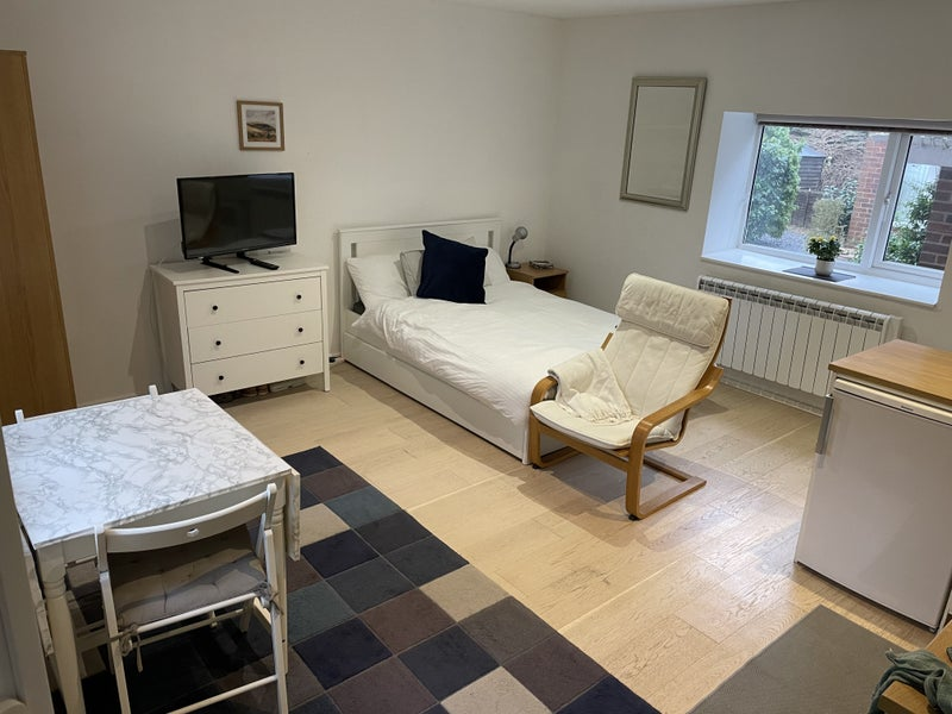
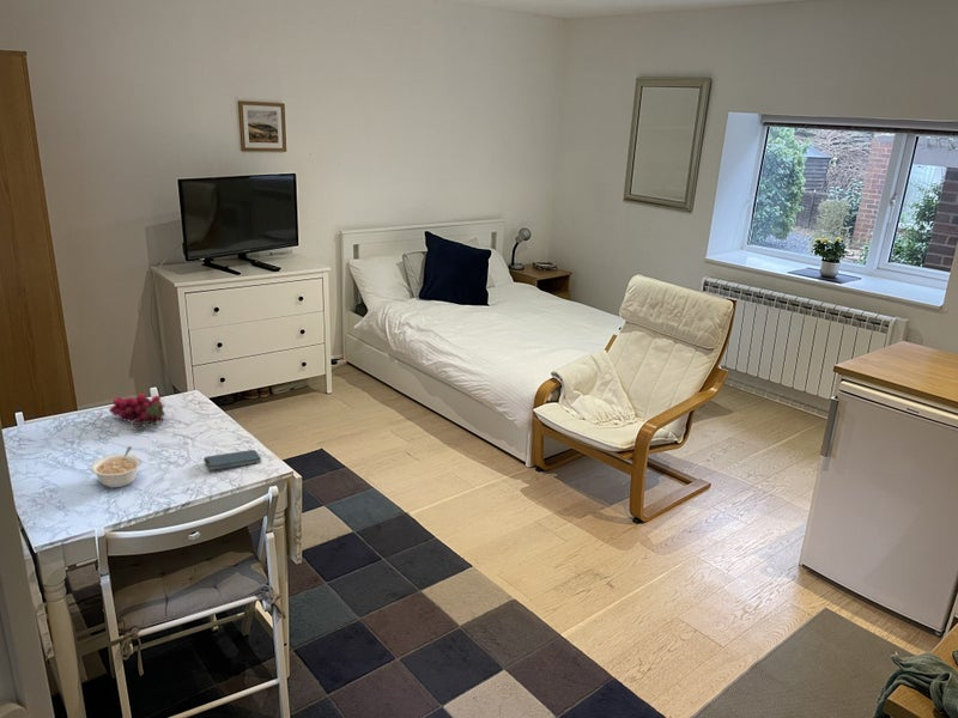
+ smartphone (232, 458)
+ grapes (138, 408)
+ legume (116, 469)
